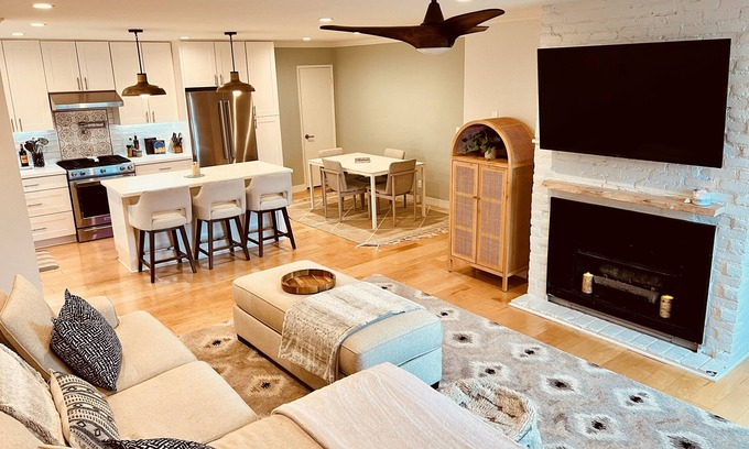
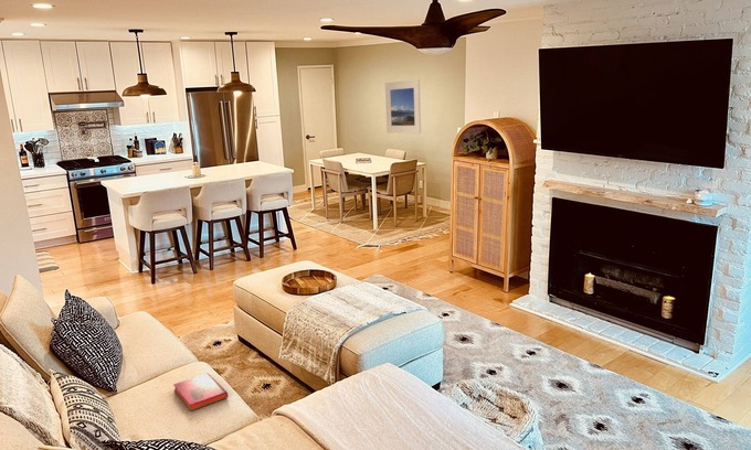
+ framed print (402, 107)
+ hardback book (200, 390)
